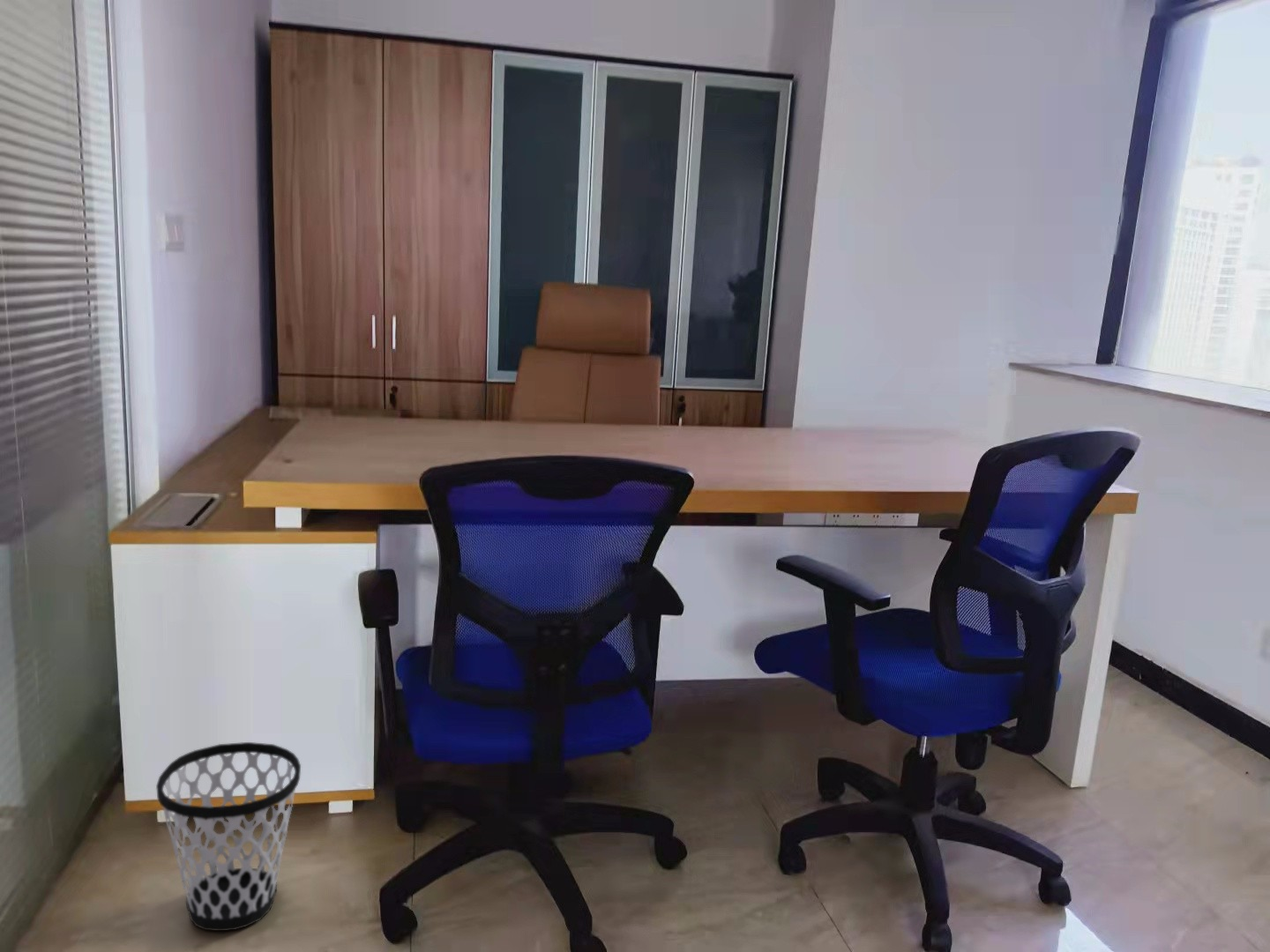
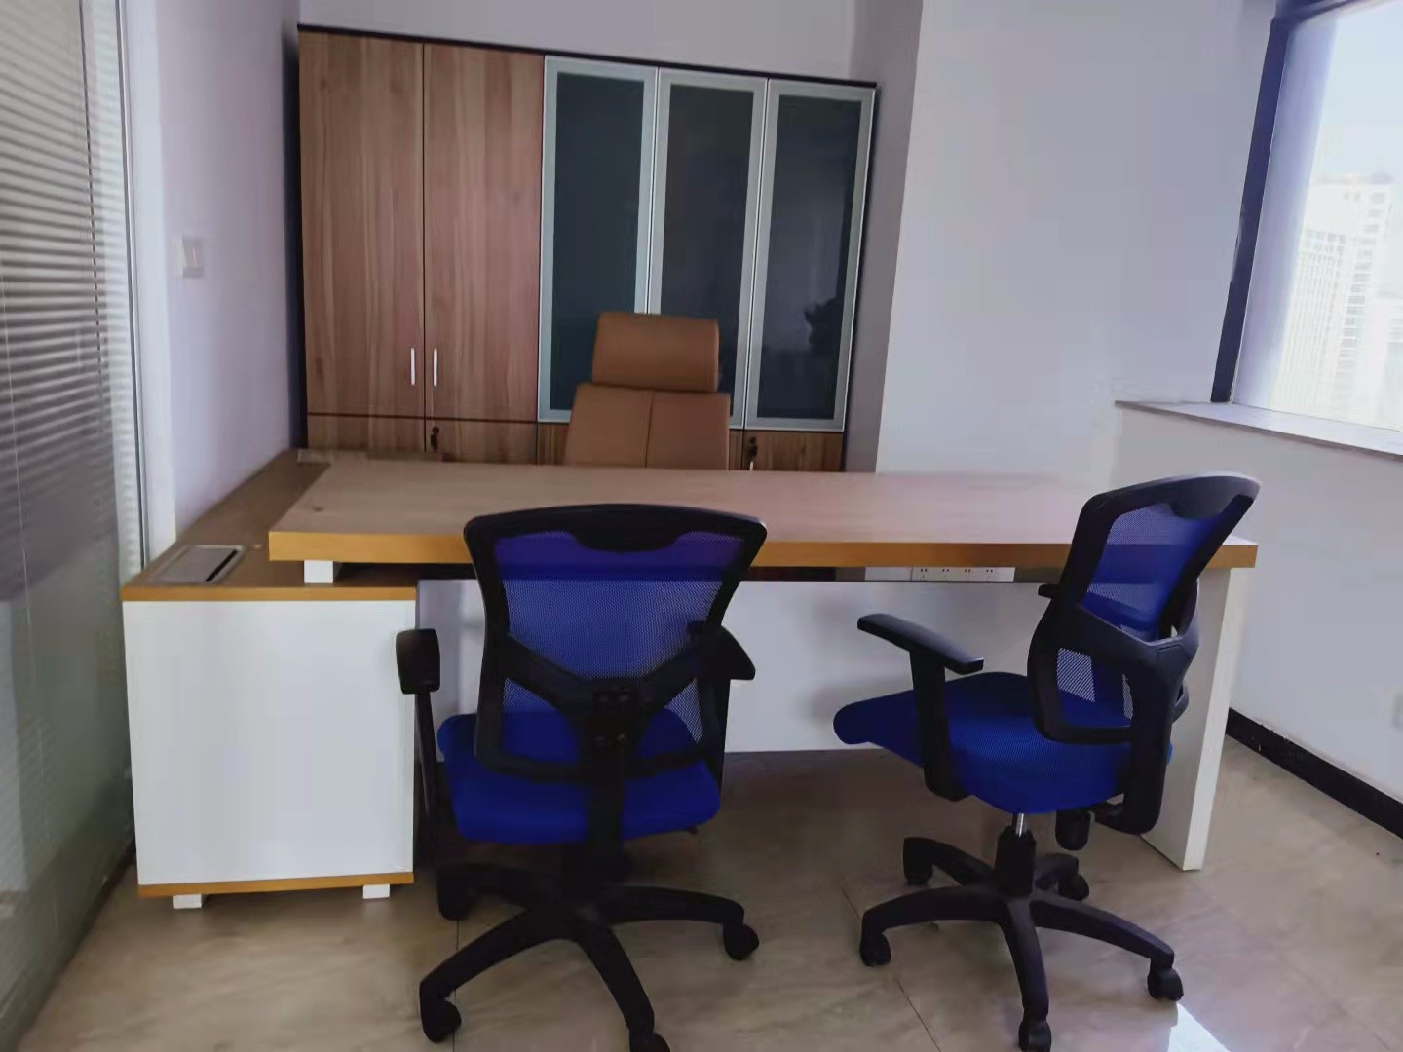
- wastebasket (234, 840)
